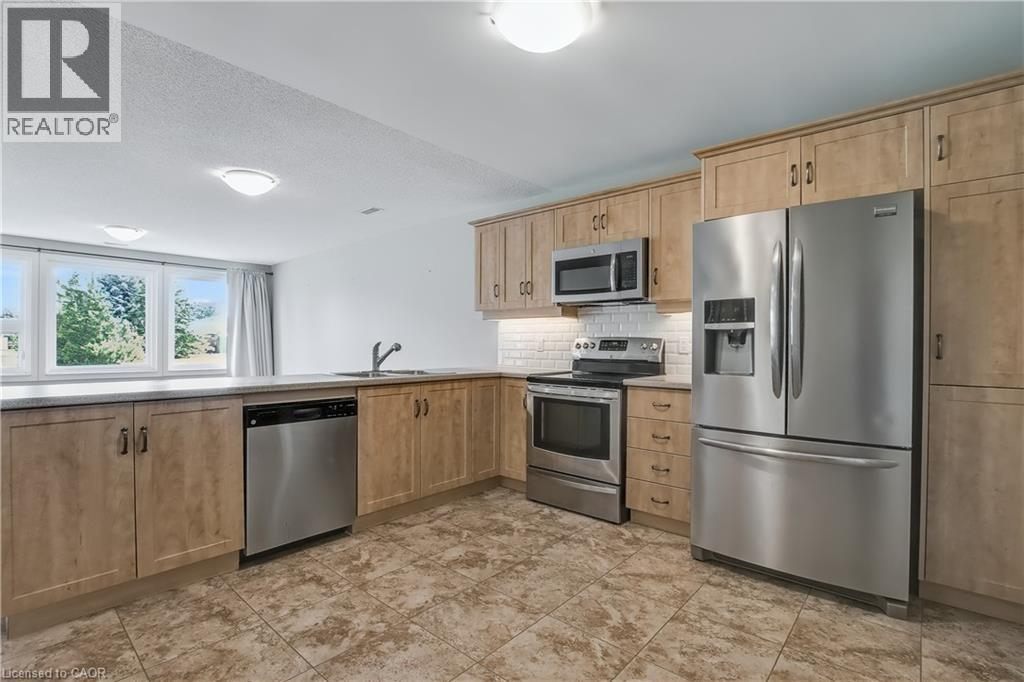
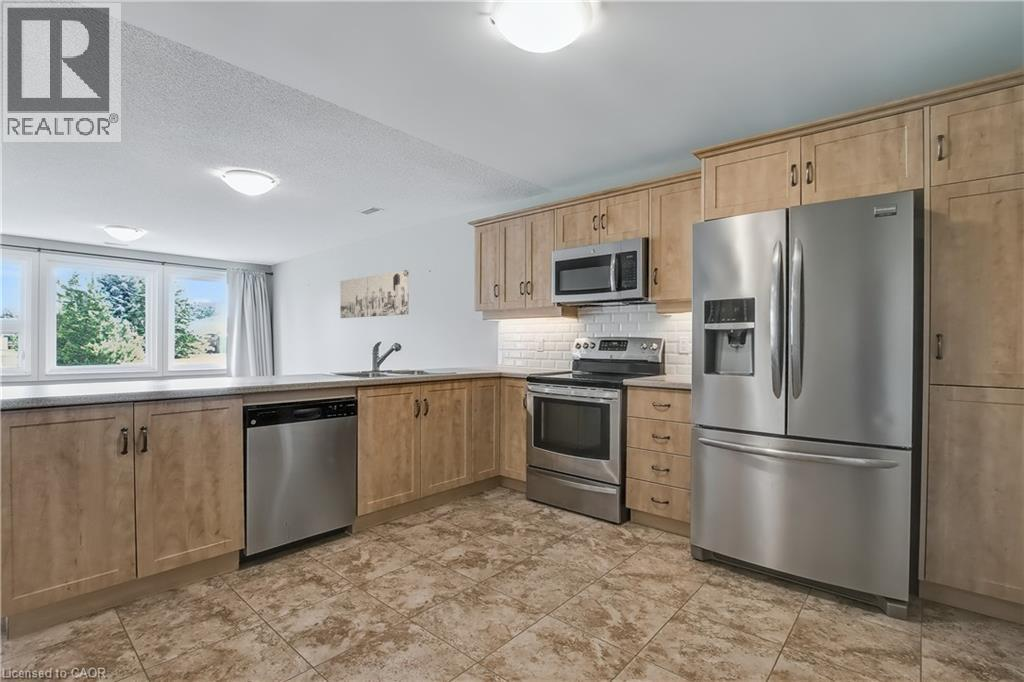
+ wall art (371, 296)
